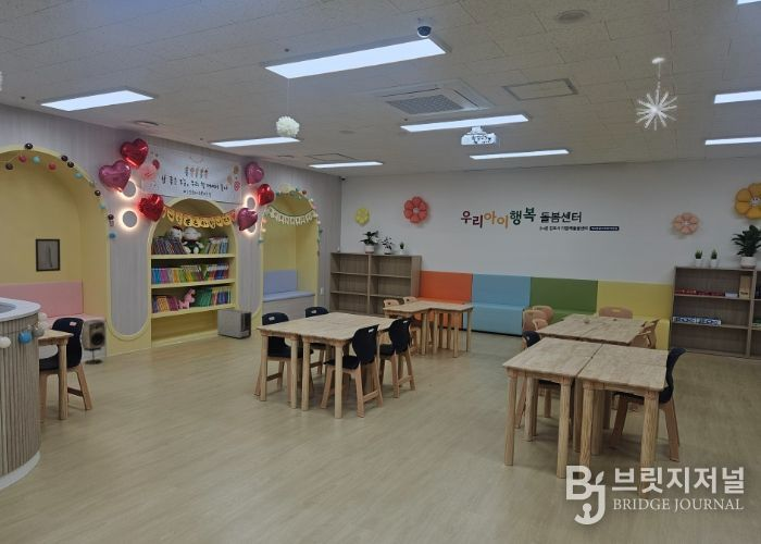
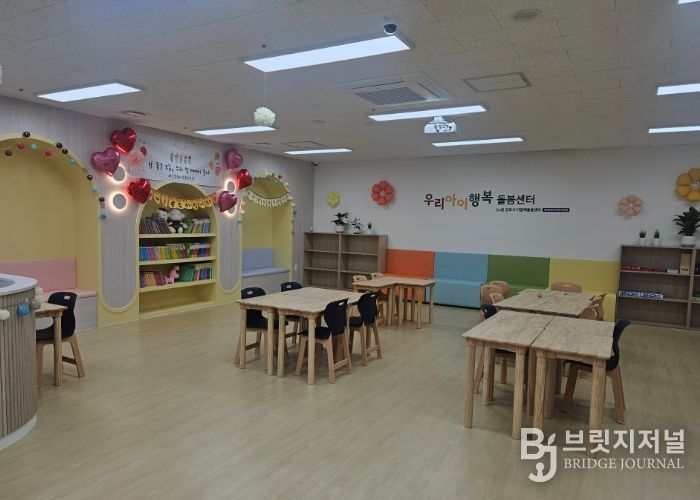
- air purifier (234, 323)
- speaker (92, 341)
- wall art (48, 255)
- pendant light (658, 94)
